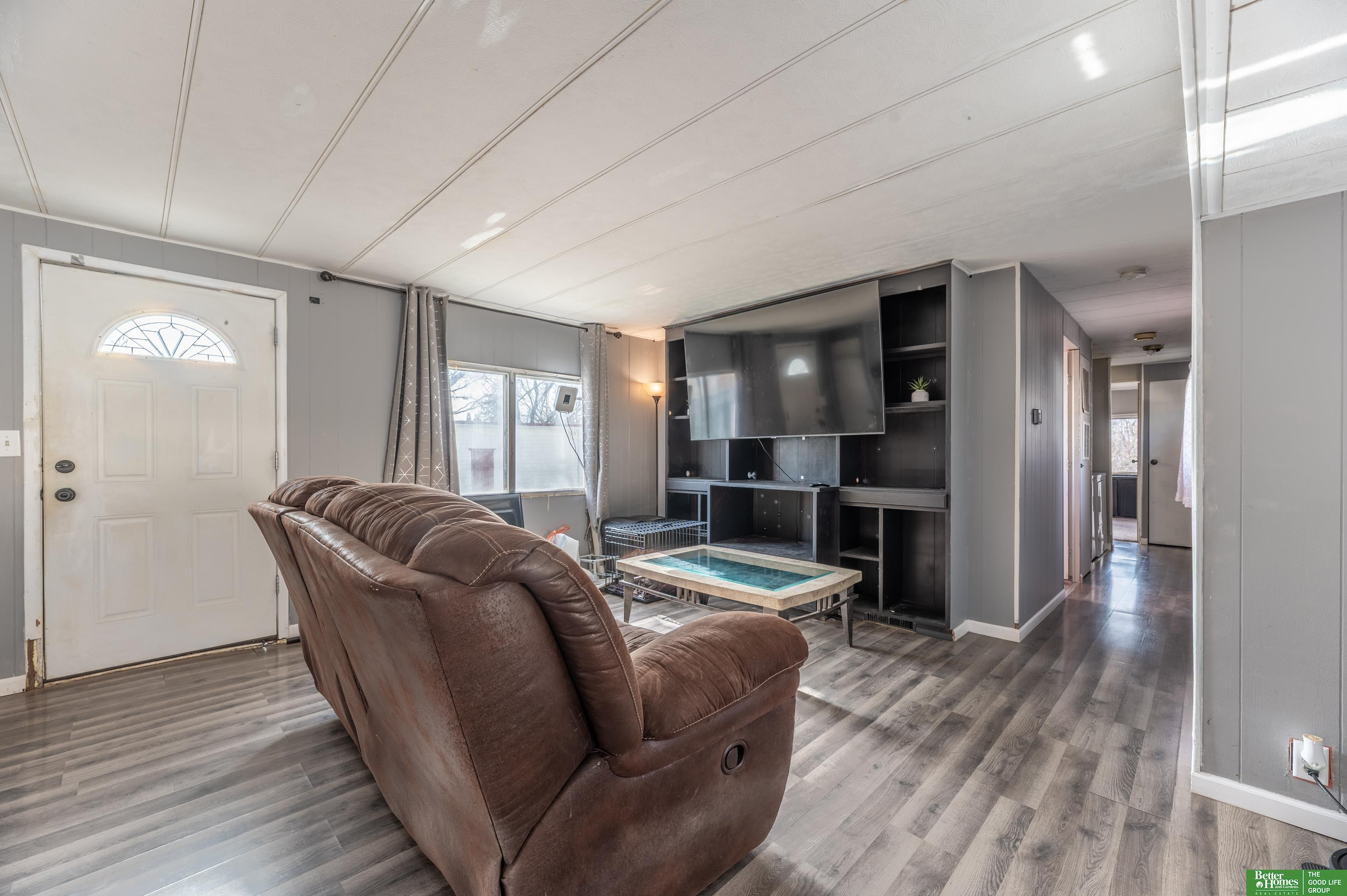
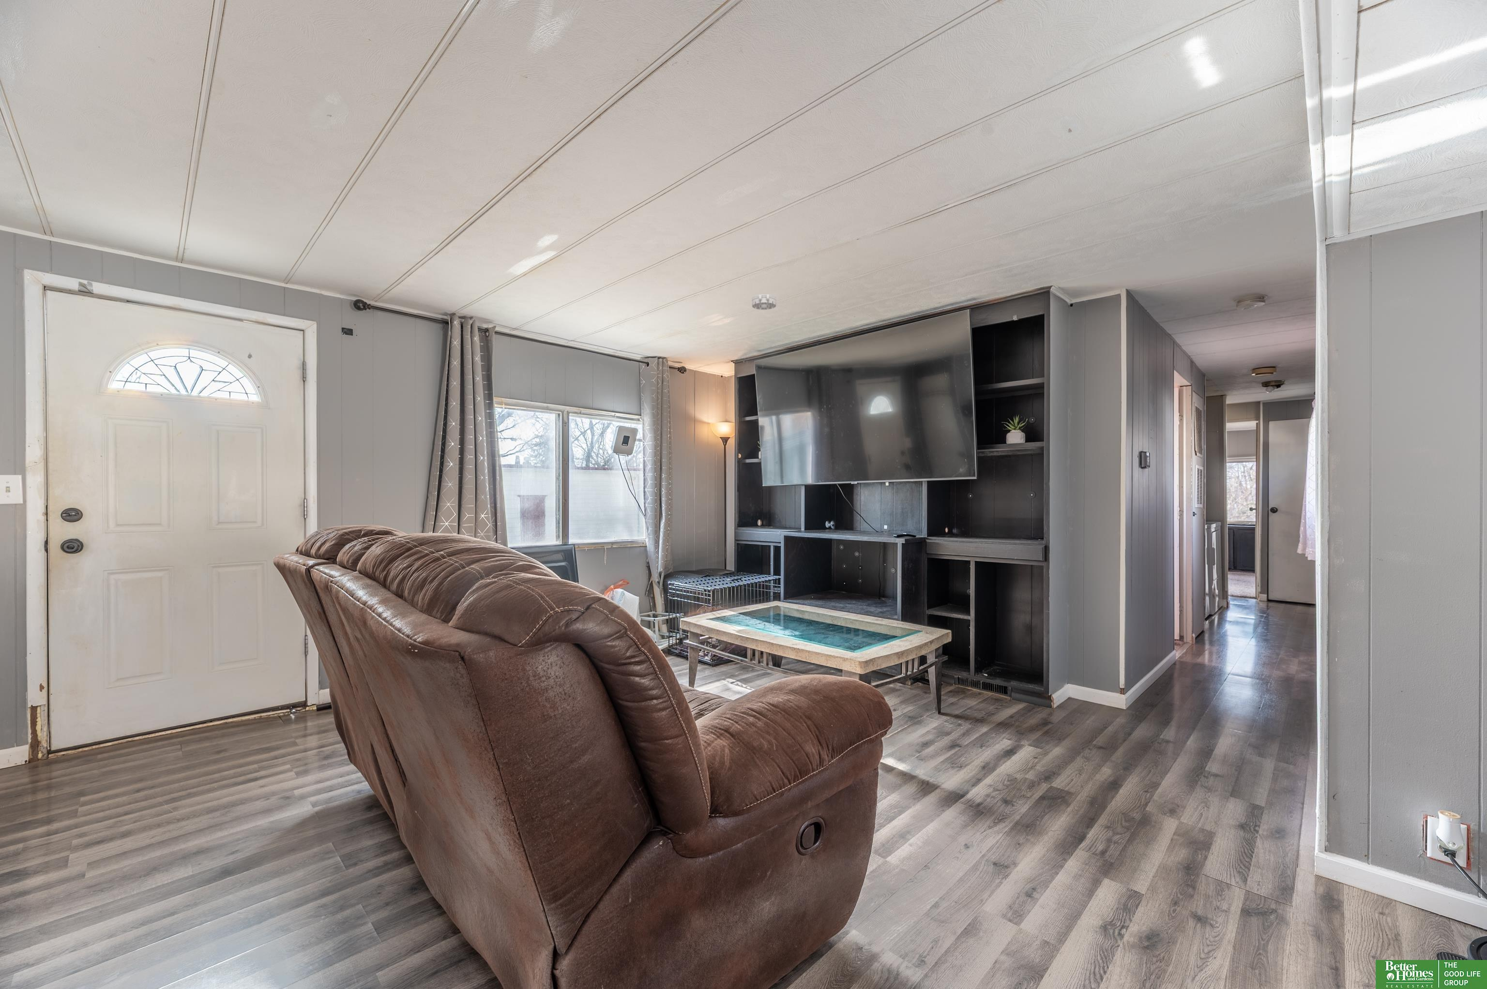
+ smoke detector (764, 301)
